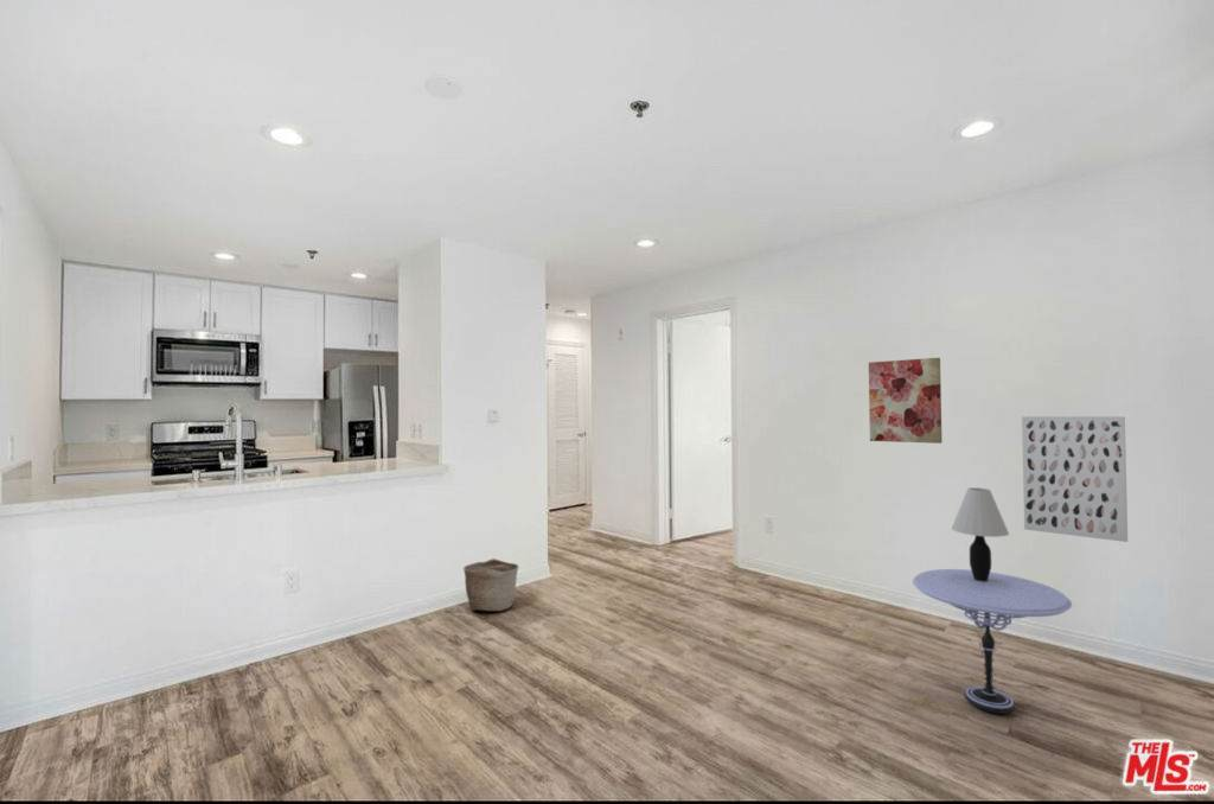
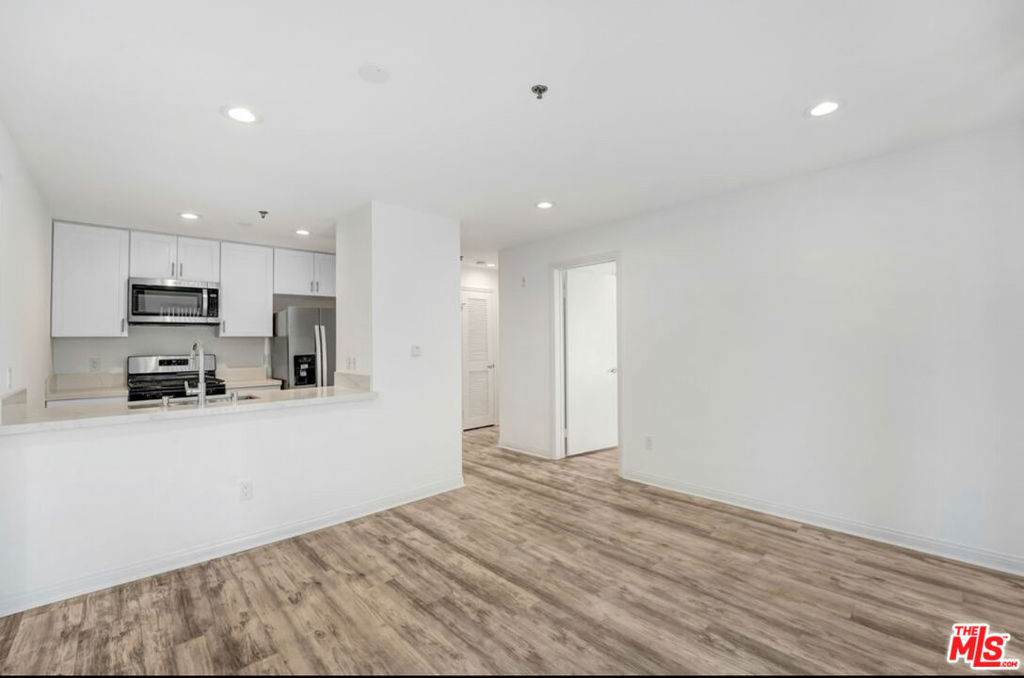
- side table (988, 645)
- table lamp (979, 534)
- basket (491, 583)
- wall art (1072, 476)
- wall art (903, 401)
